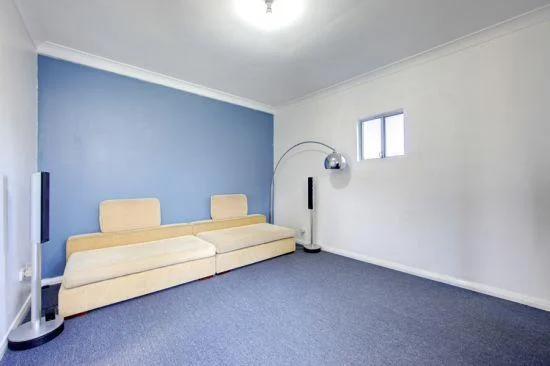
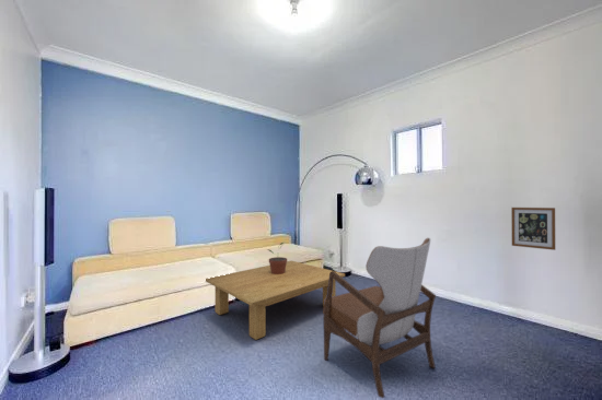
+ wall art (532, 227)
+ armchair (378, 298)
+ potted plant (278, 257)
+ coffee table (277, 292)
